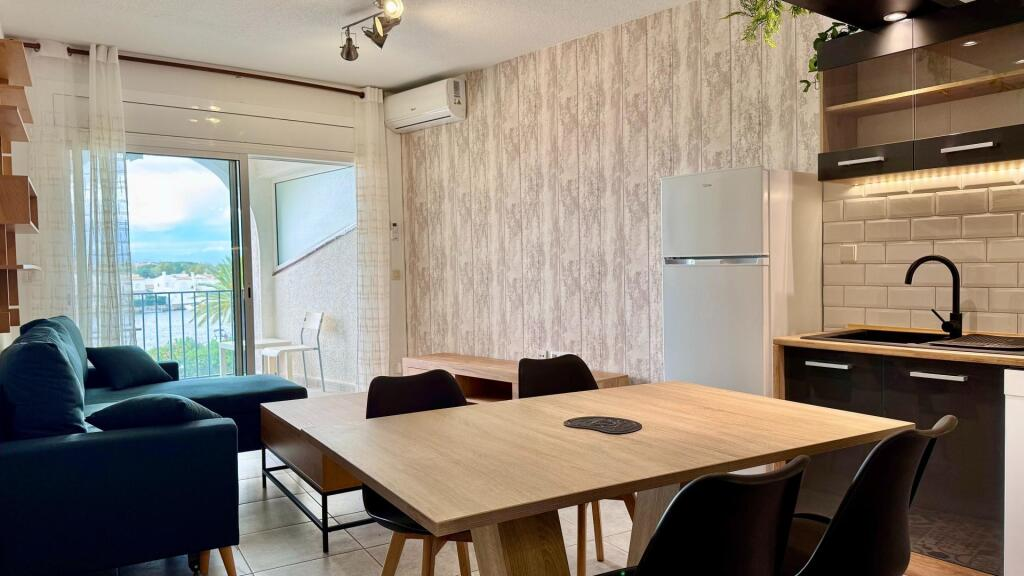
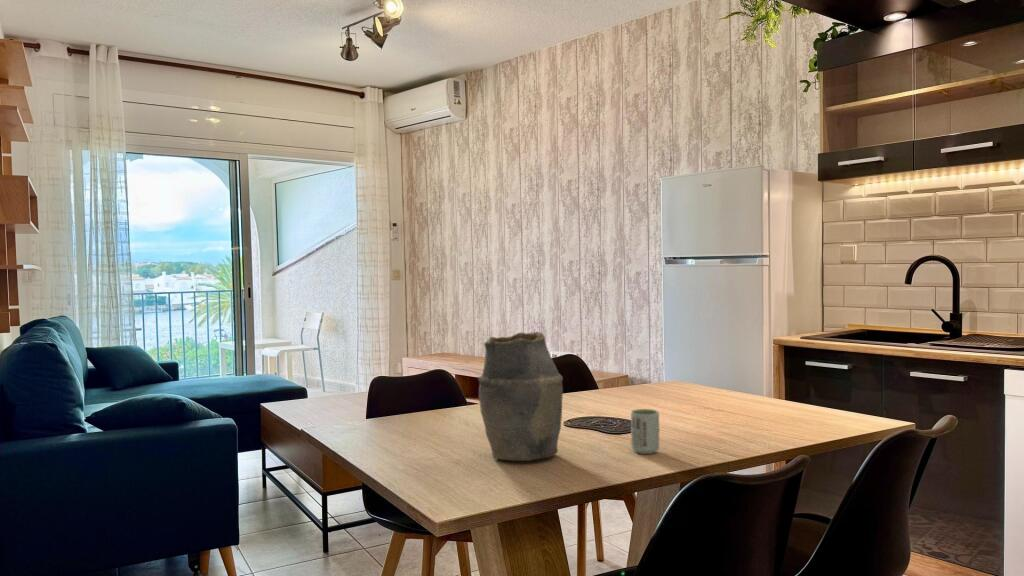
+ vase (520, 395)
+ cup (645, 431)
